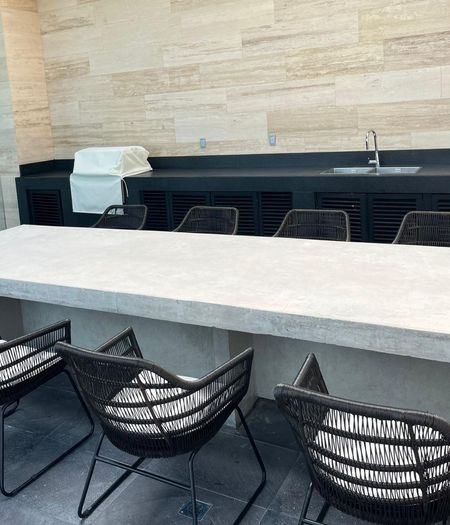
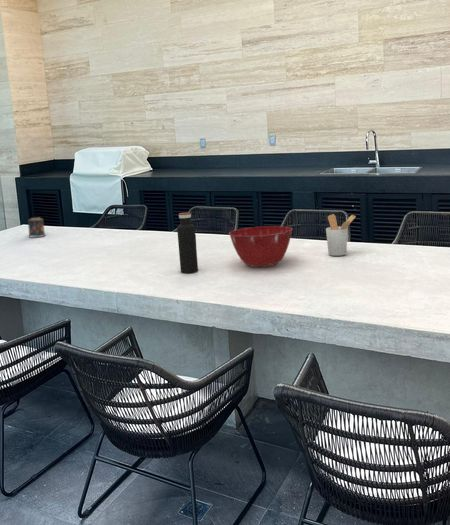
+ water bottle (187, 242)
+ utensil holder (341, 234)
+ candle (37, 226)
+ mixing bowl (261, 247)
